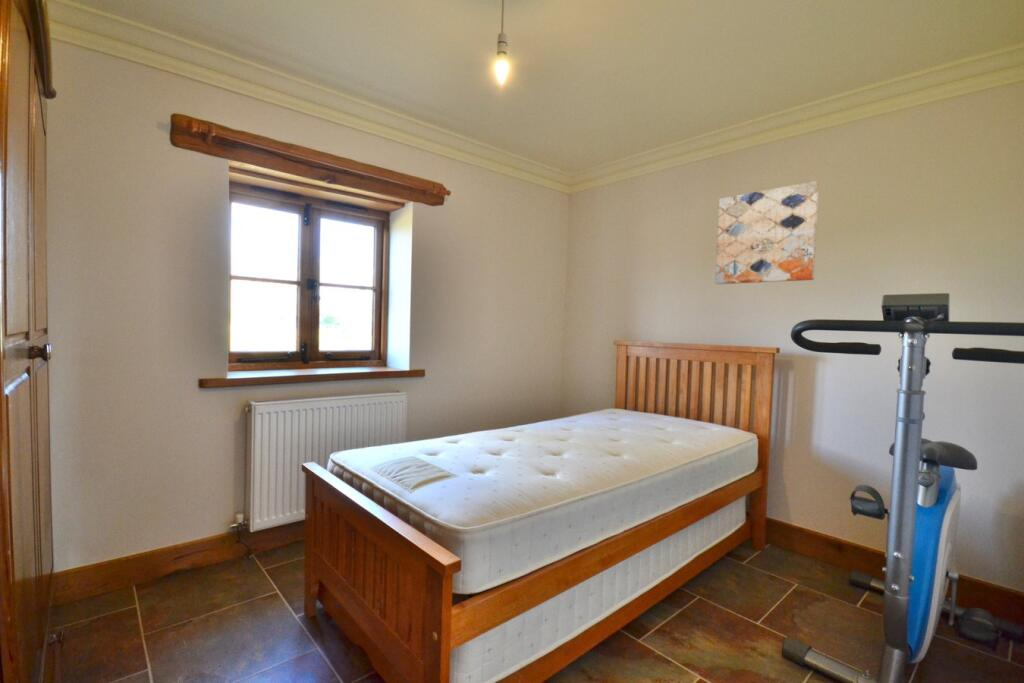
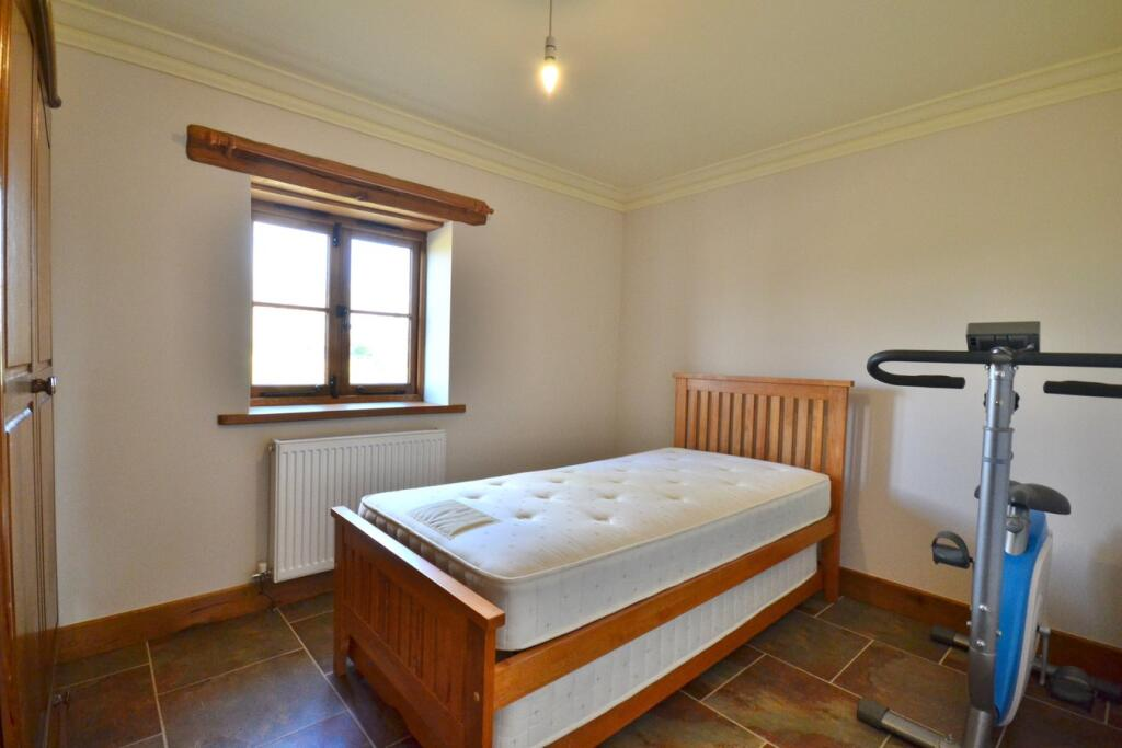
- wall art (763, 236)
